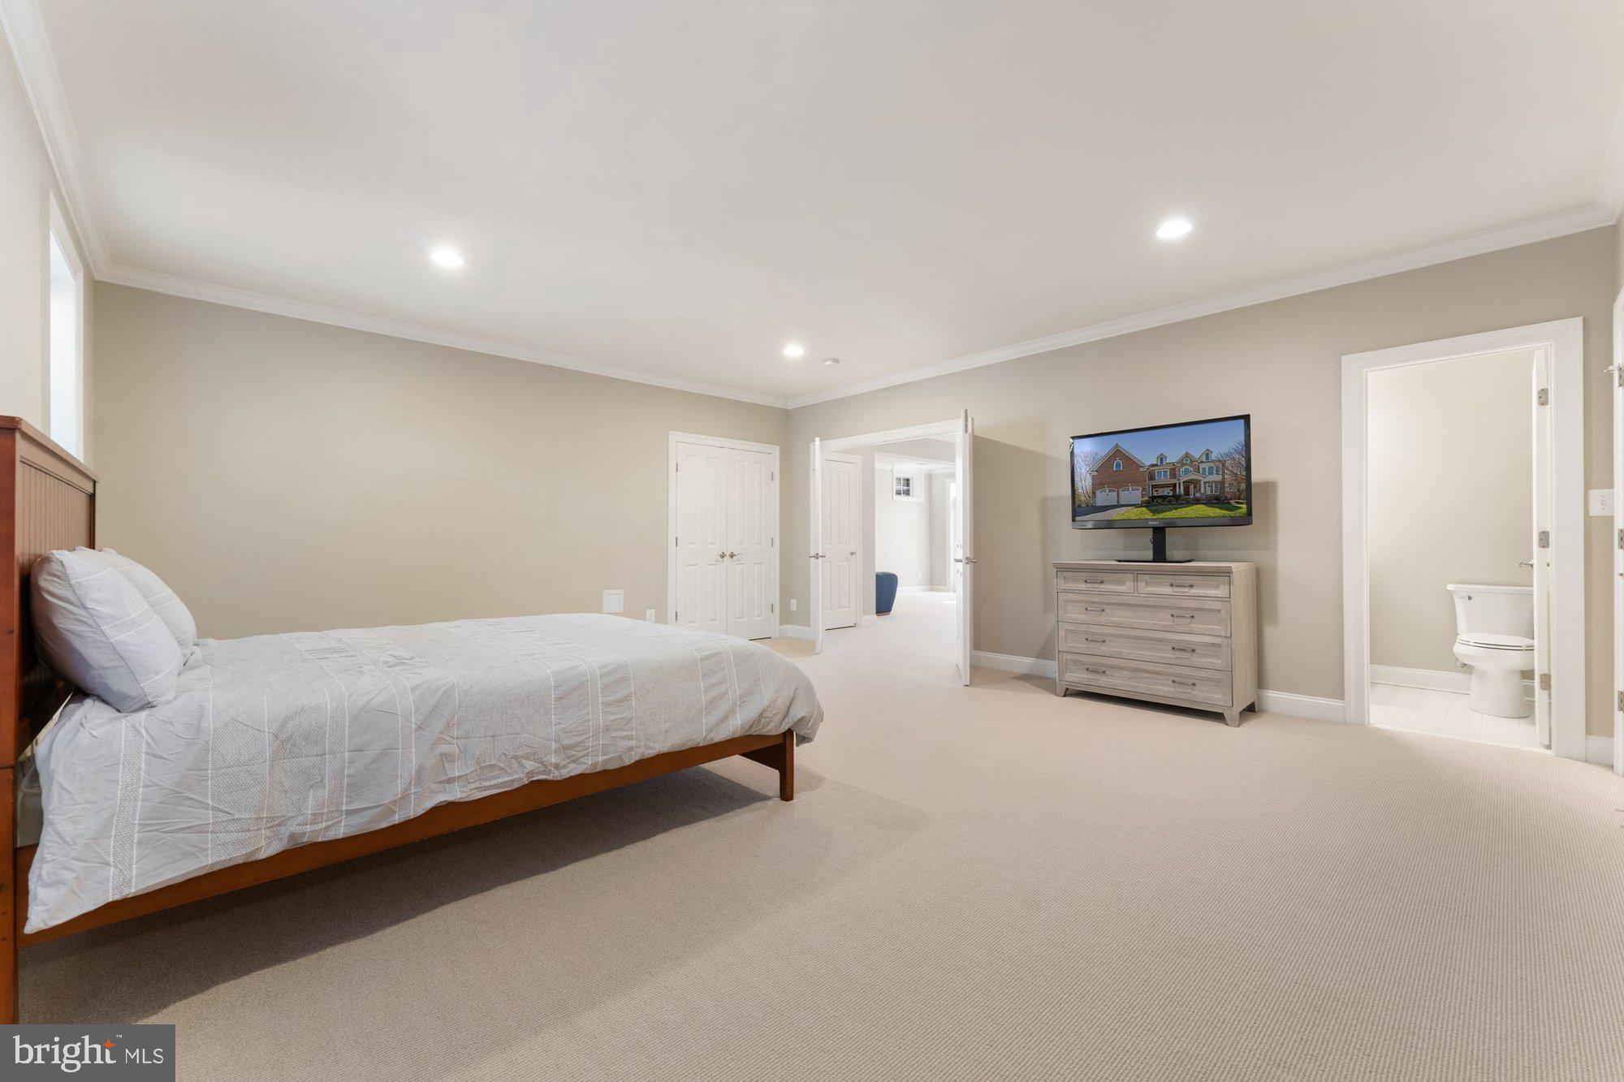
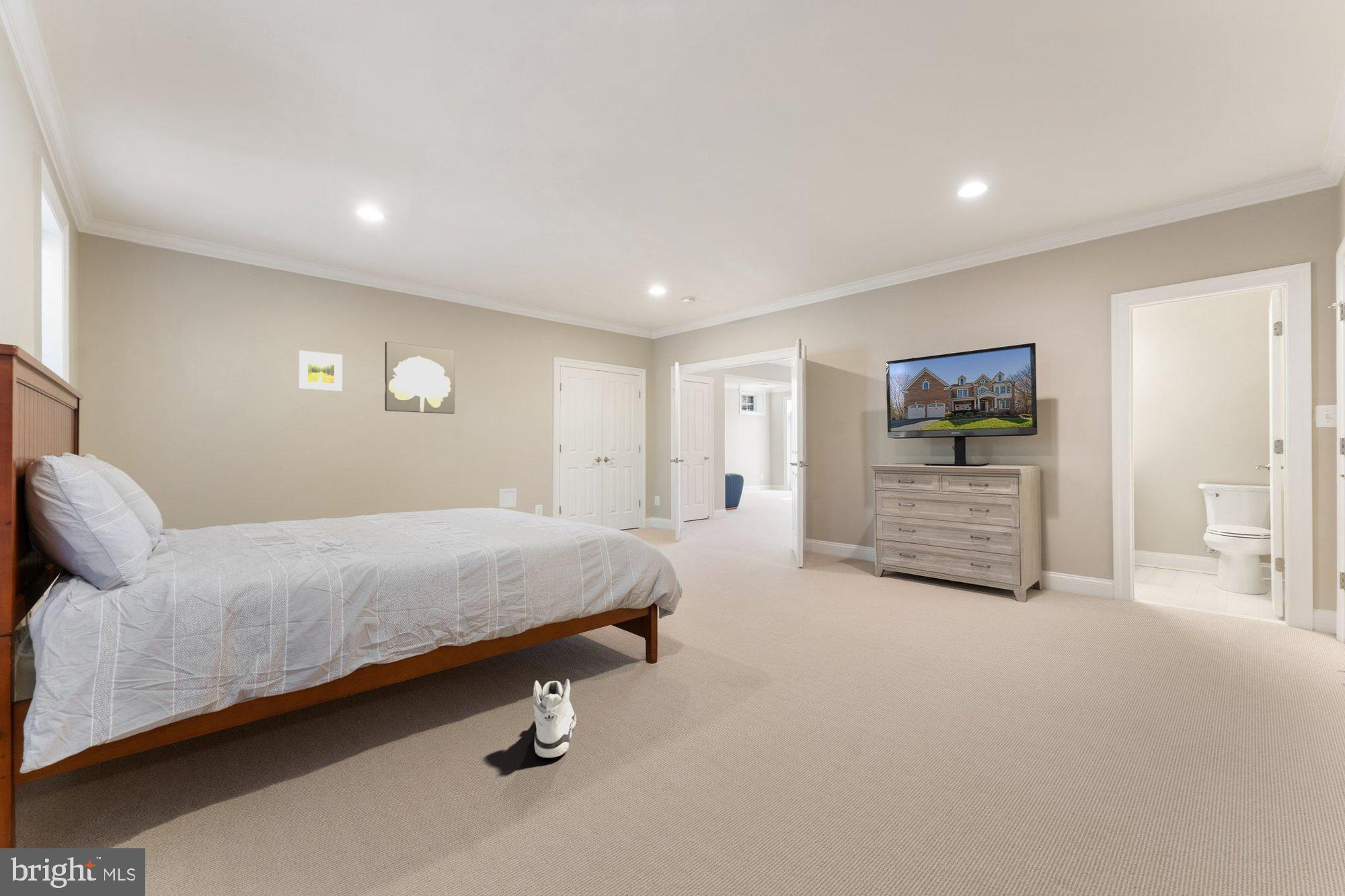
+ wall art (421, 379)
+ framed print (321, 371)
+ sneaker (554, 704)
